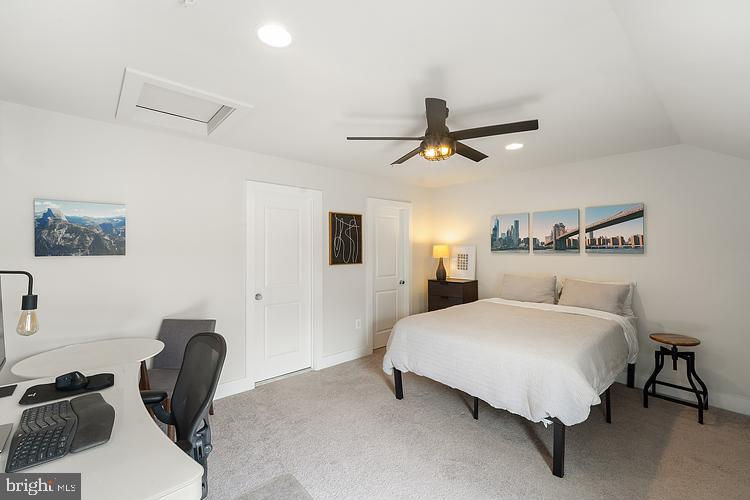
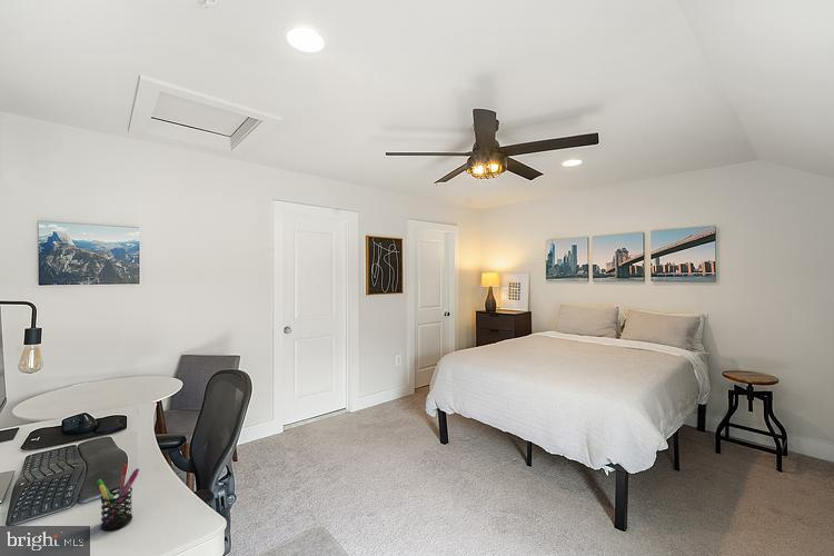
+ pen holder (113, 495)
